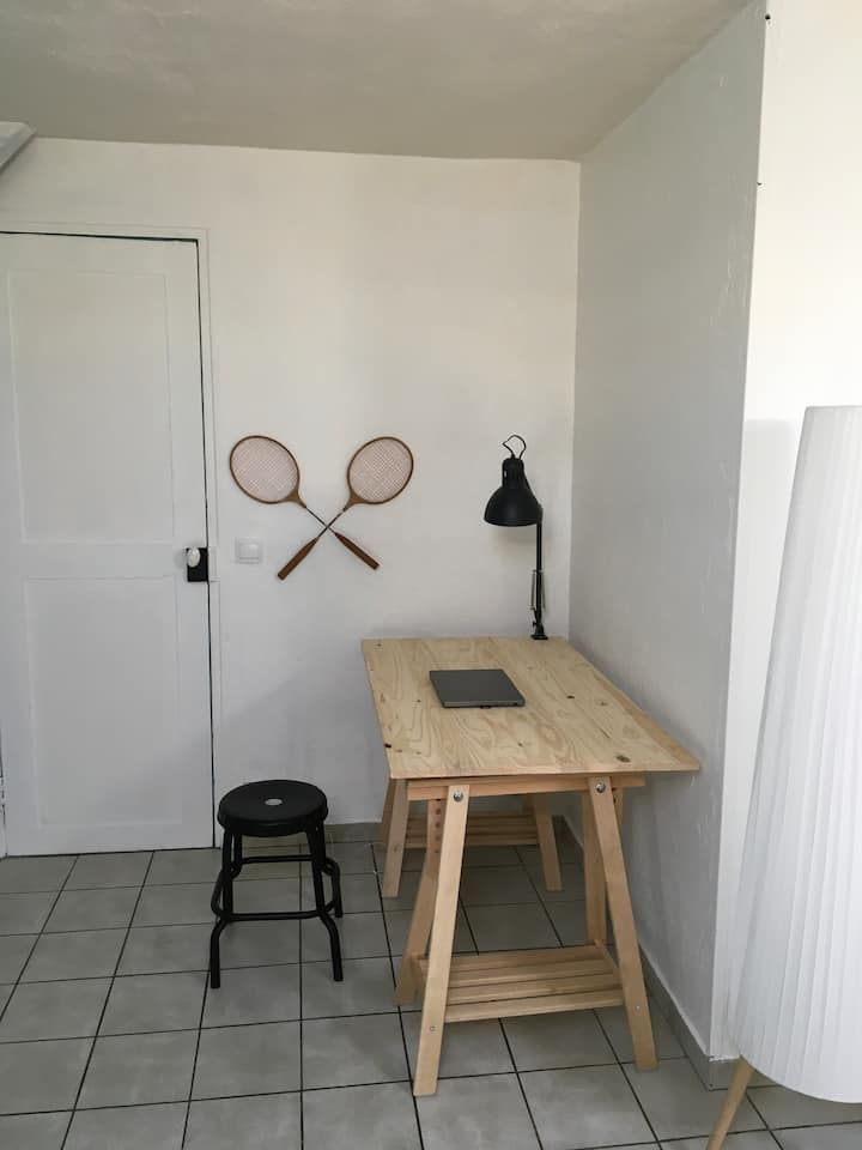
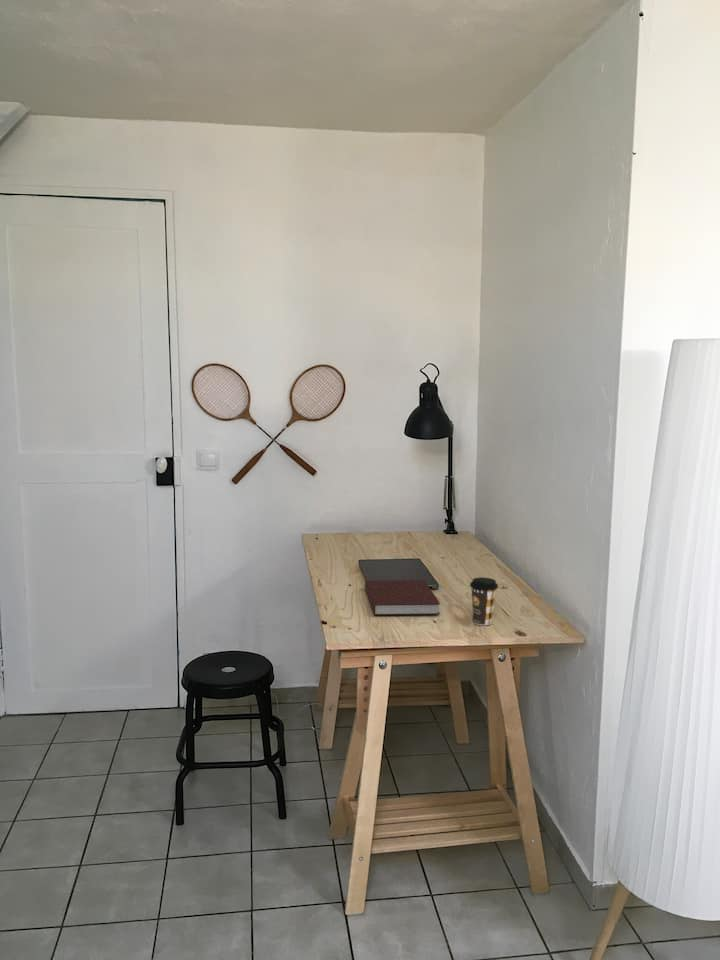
+ notebook (400, 596)
+ coffee cup (483, 601)
